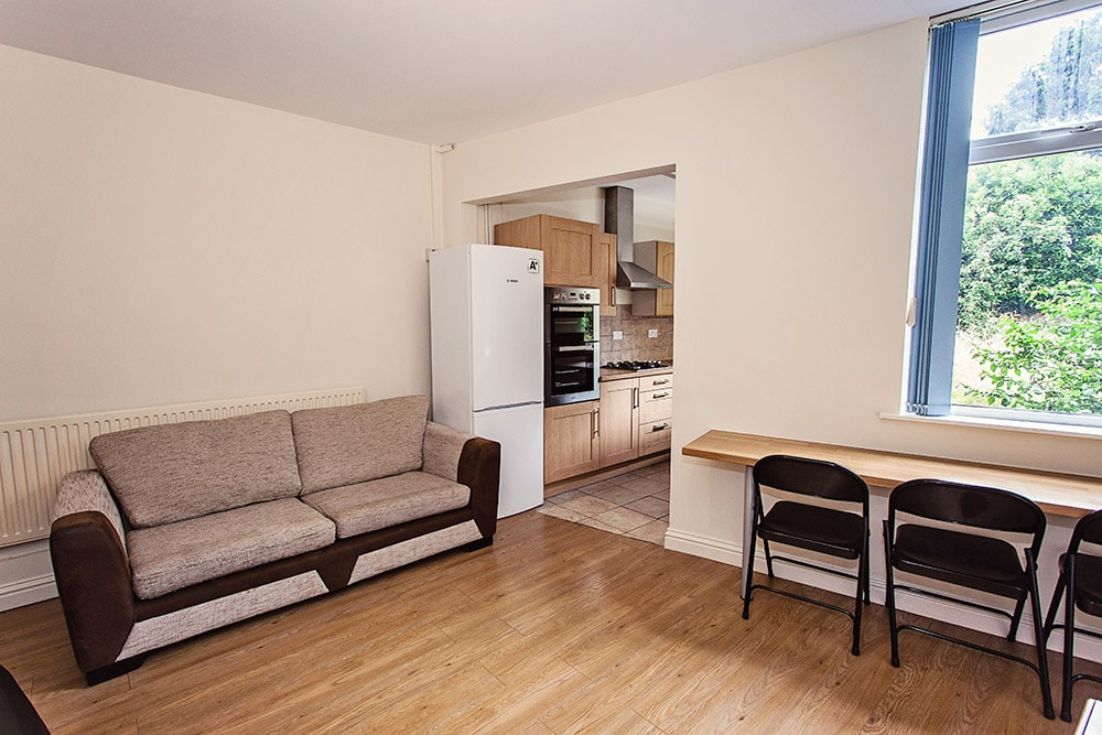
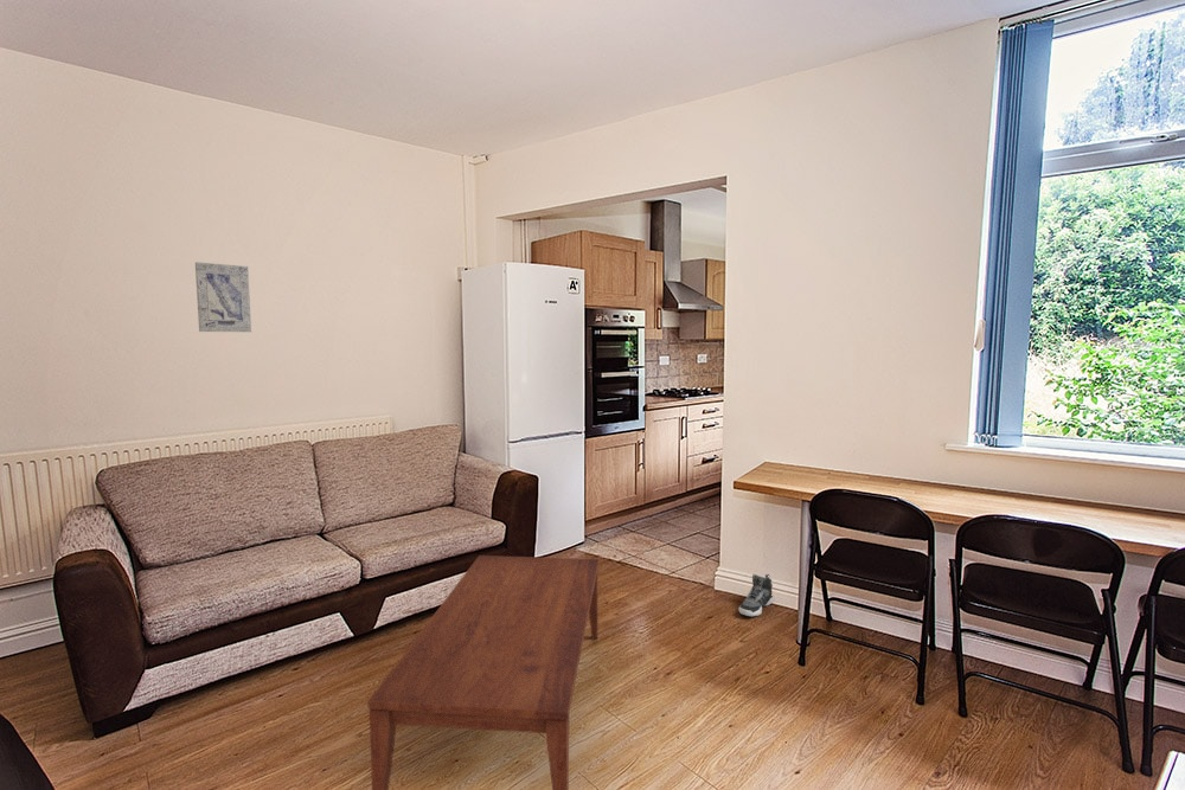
+ coffee table (512, 661)
+ sneaker (755, 592)
+ wall art (224, 297)
